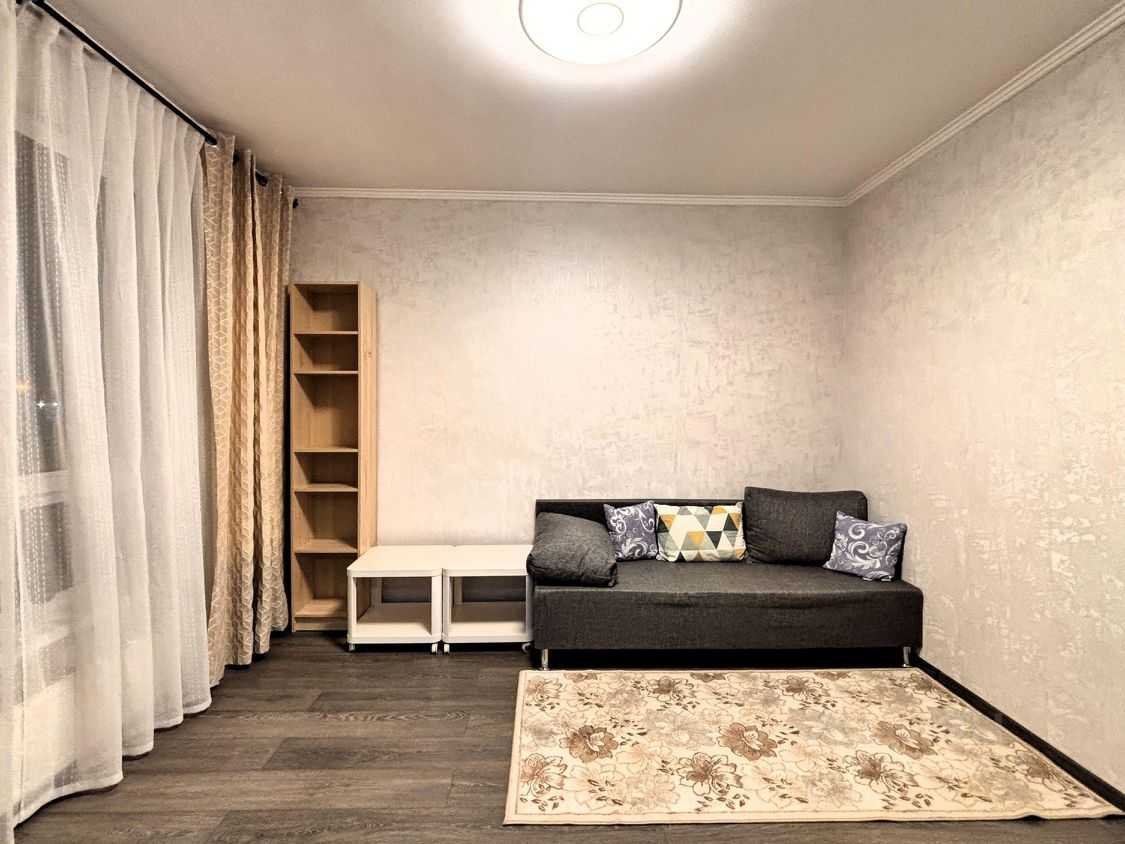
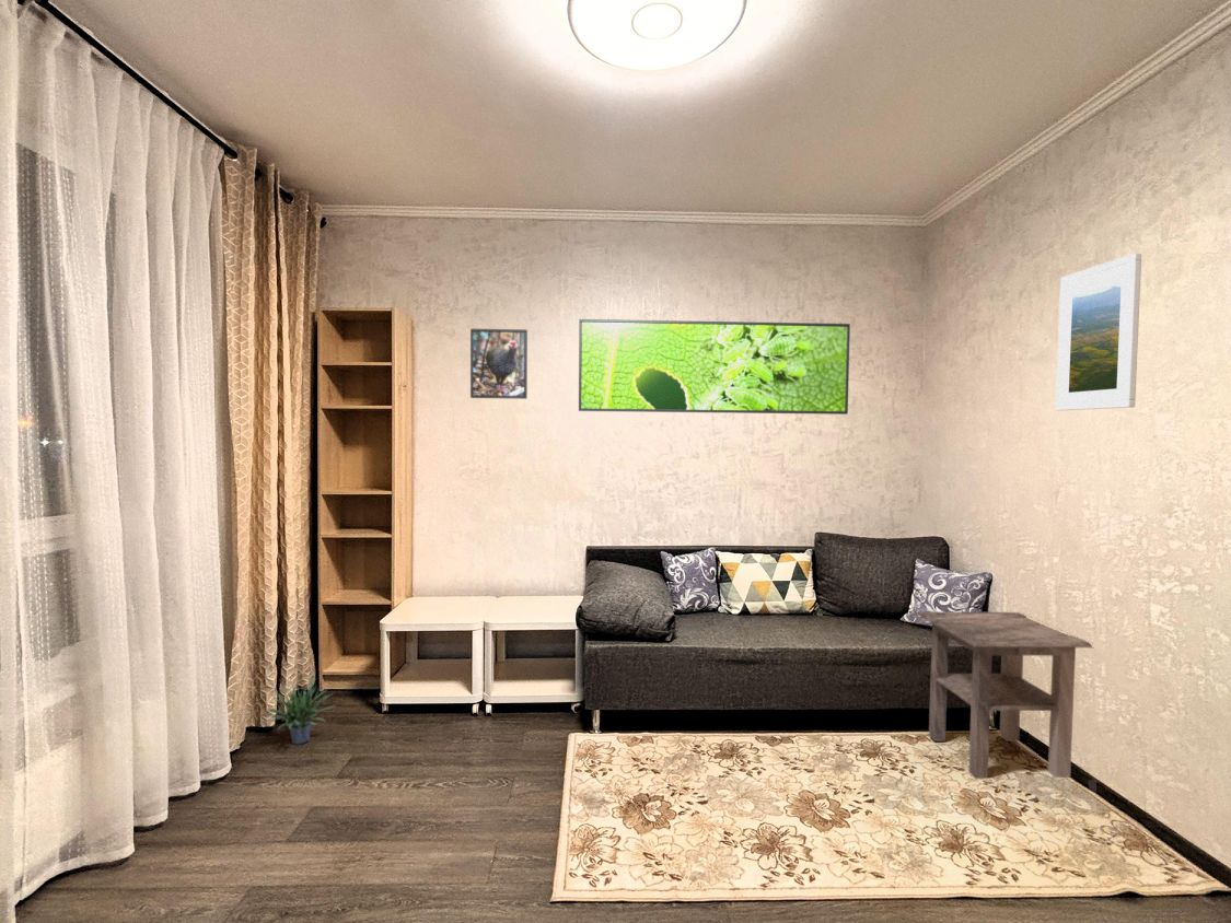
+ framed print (1094, 337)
+ potted plant (295, 704)
+ side table (997, 690)
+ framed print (498, 363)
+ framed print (715, 366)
